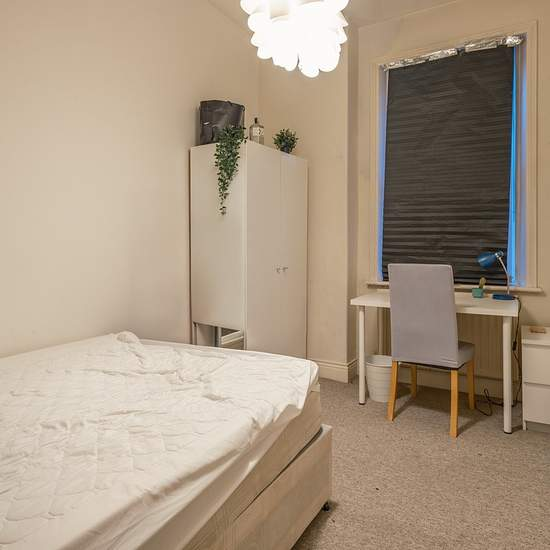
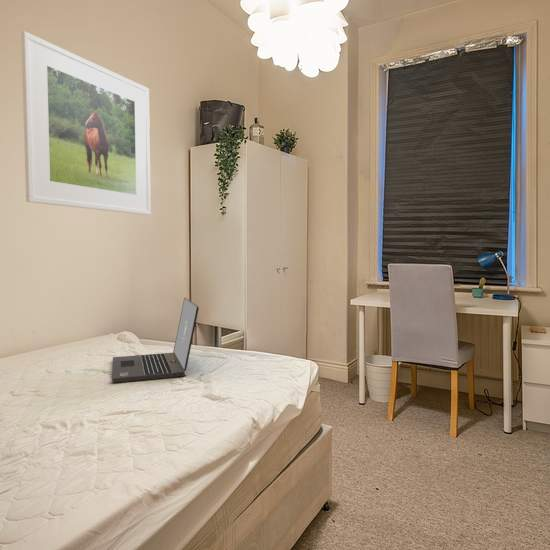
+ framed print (95, 137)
+ laptop (153, 354)
